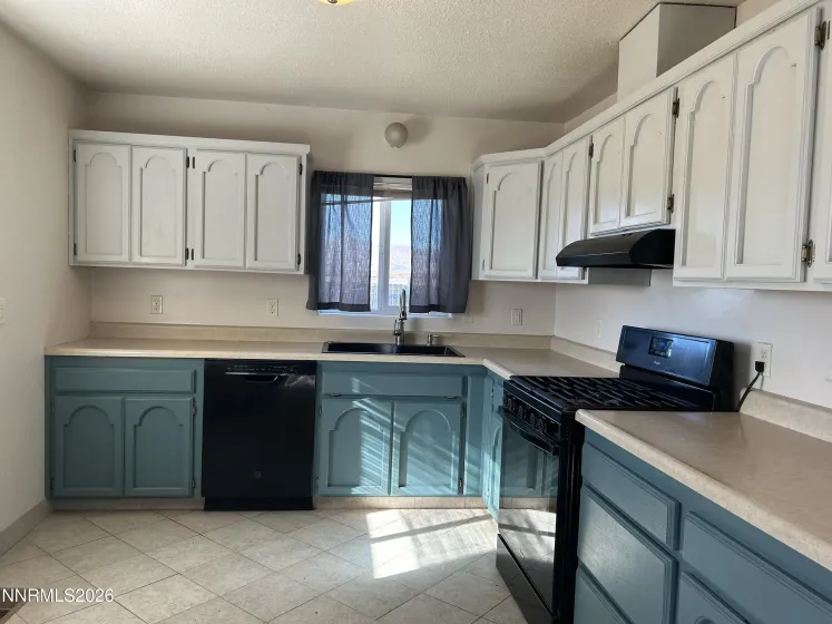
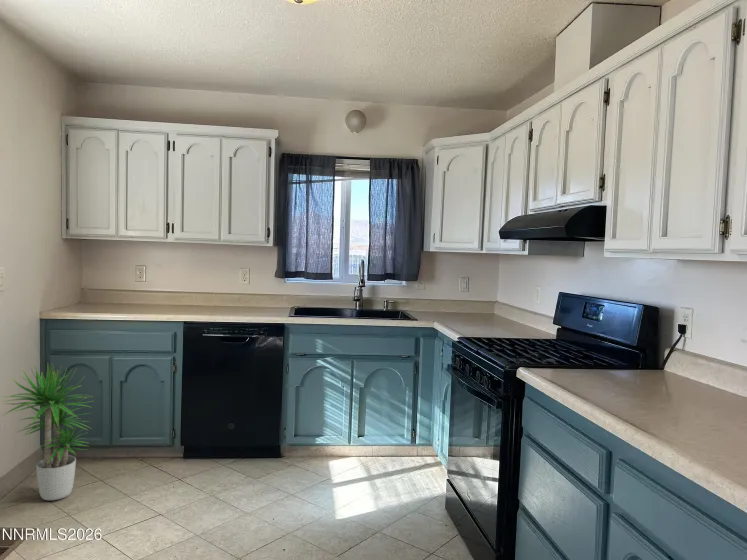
+ potted plant (50, 429)
